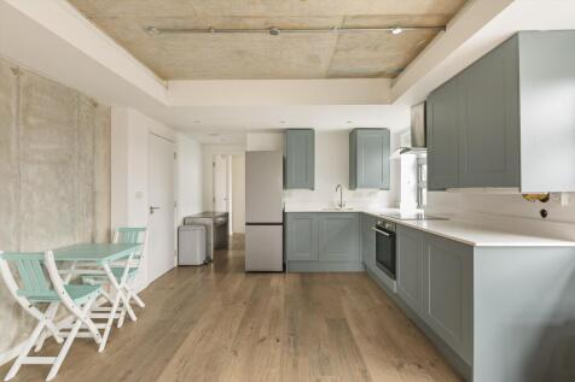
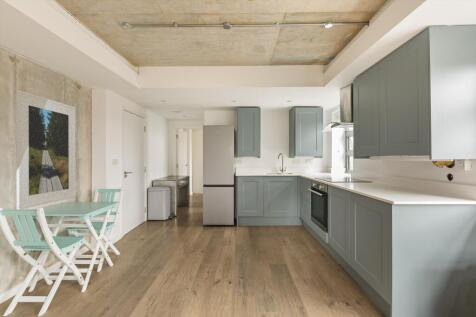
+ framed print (50, 151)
